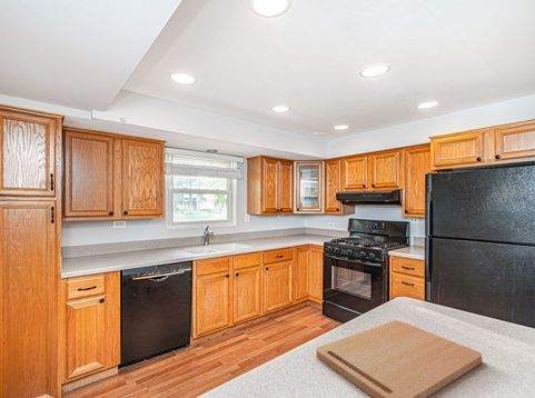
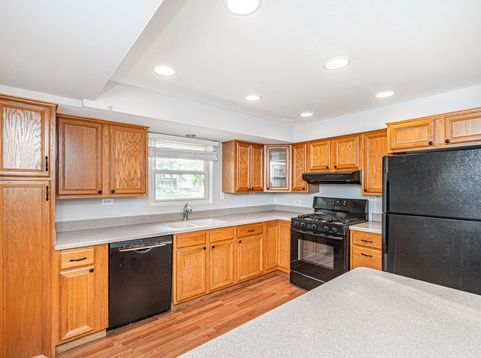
- cutting board (397, 355)
